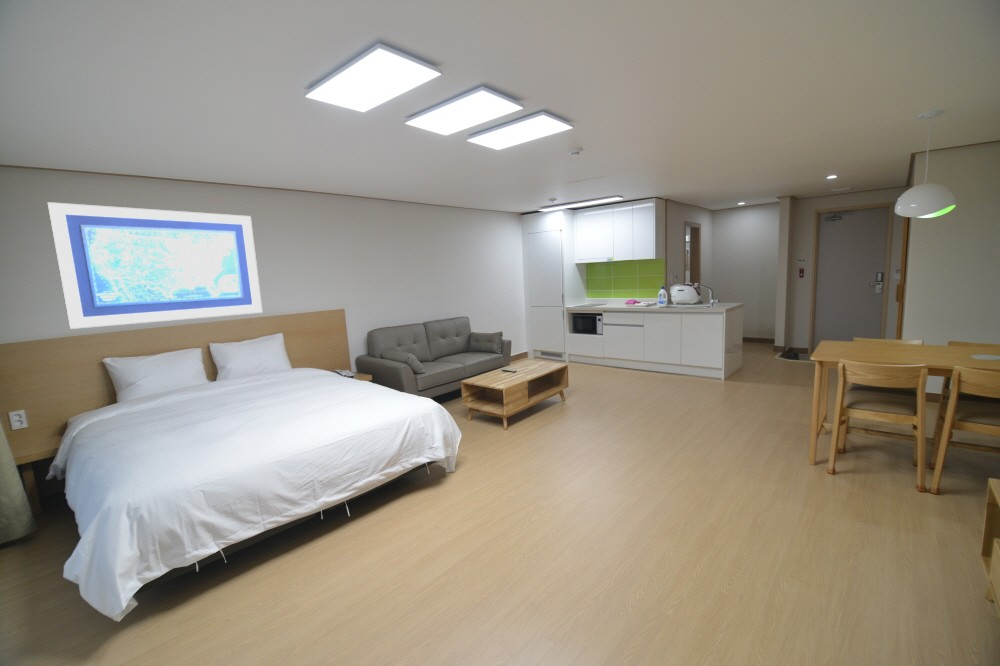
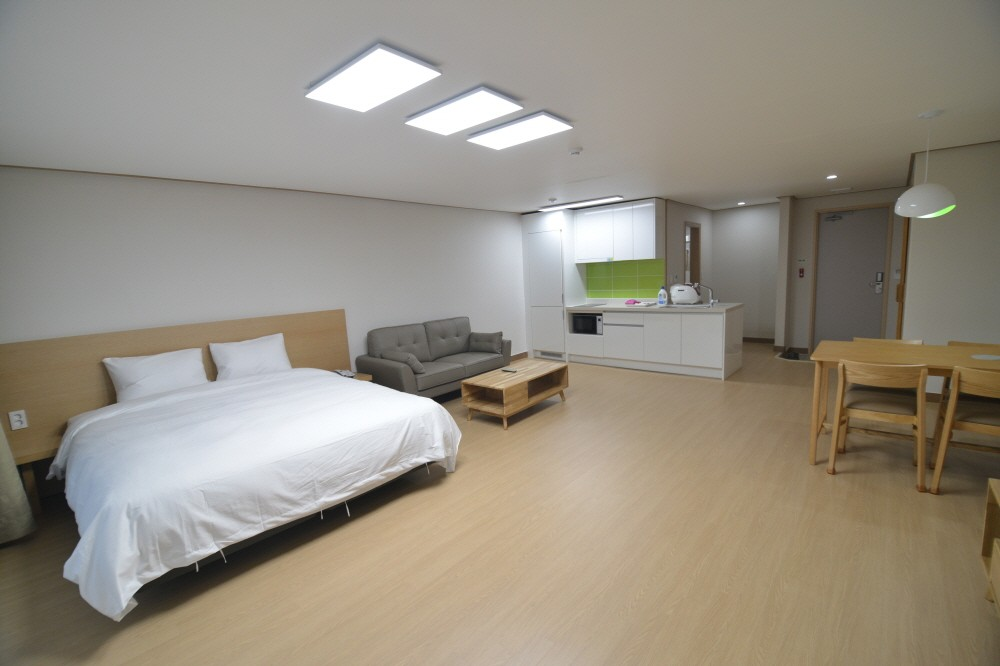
- wall art (170, 265)
